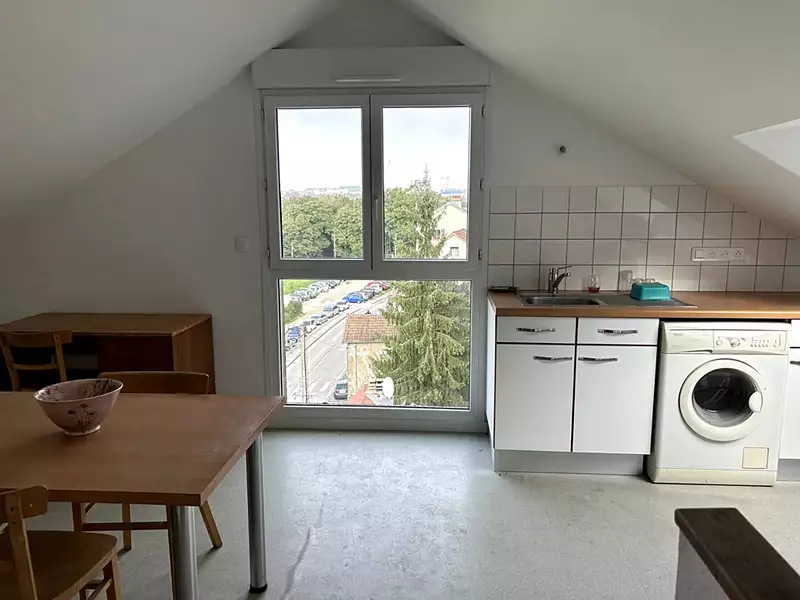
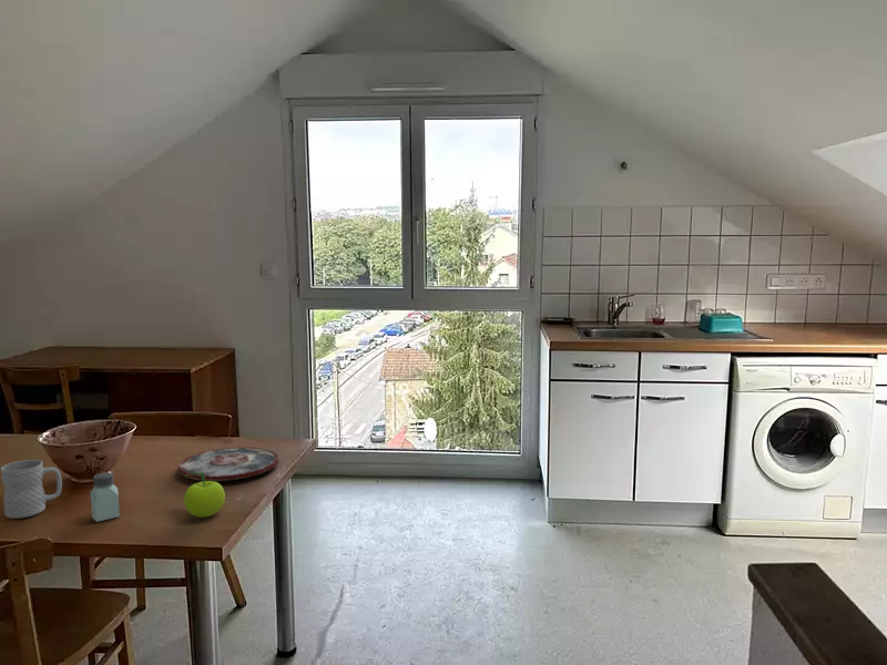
+ saltshaker (104, 495)
+ fruit (200, 492)
+ plate (230, 463)
+ mug (32, 487)
